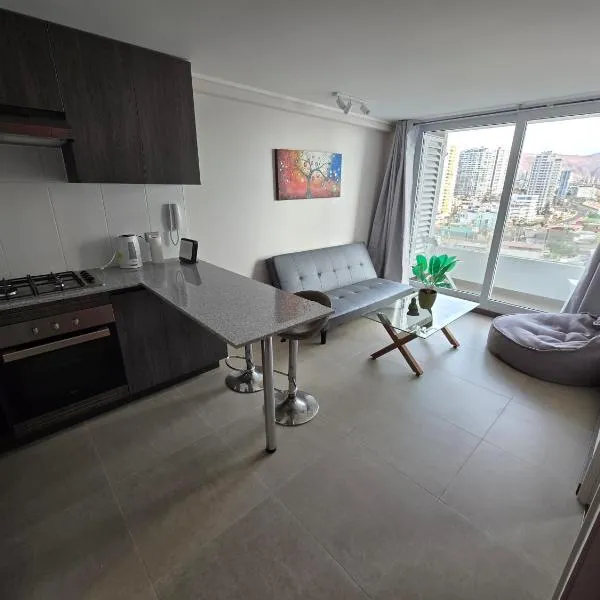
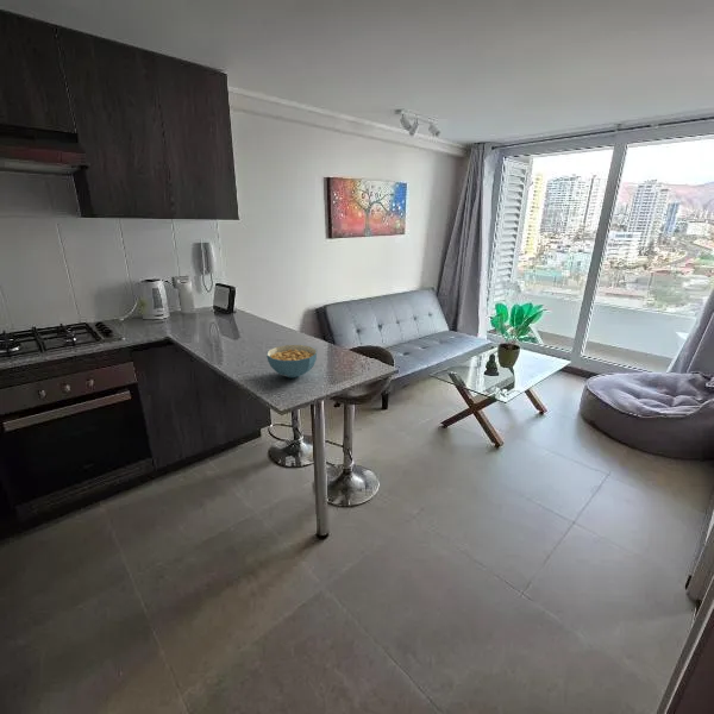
+ cereal bowl (293, 363)
